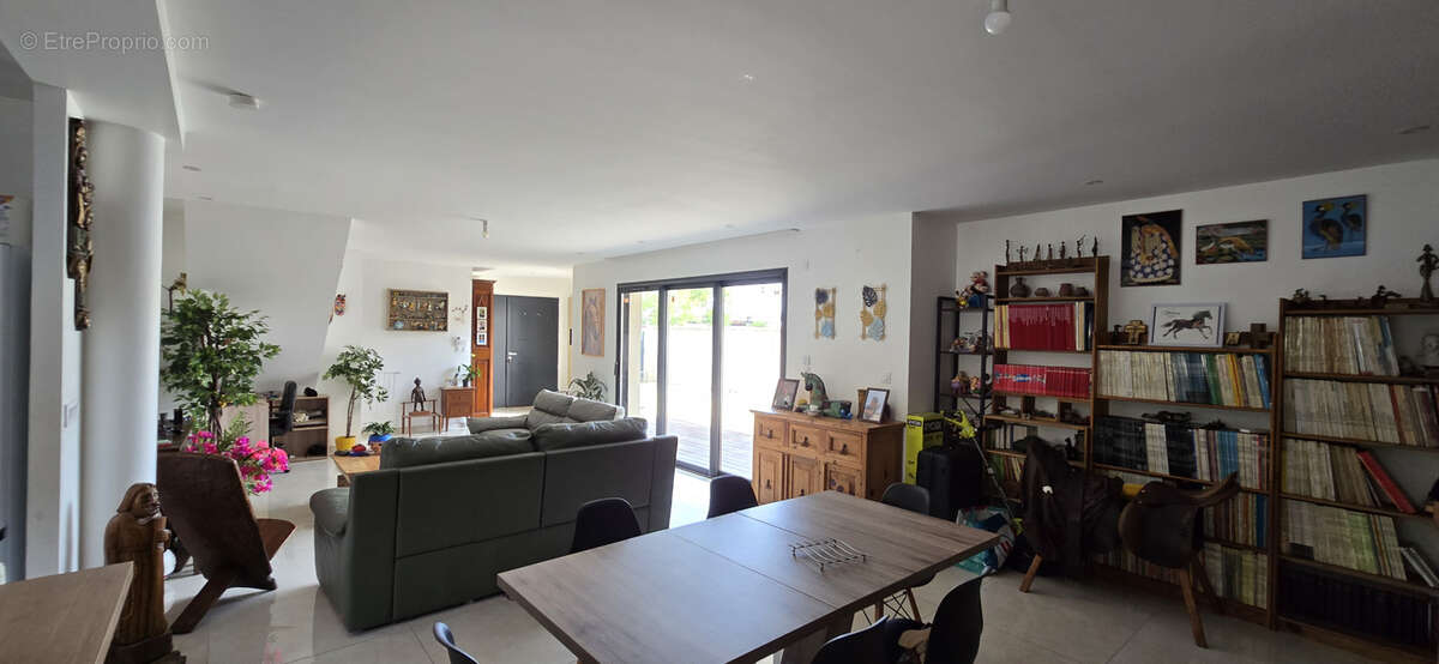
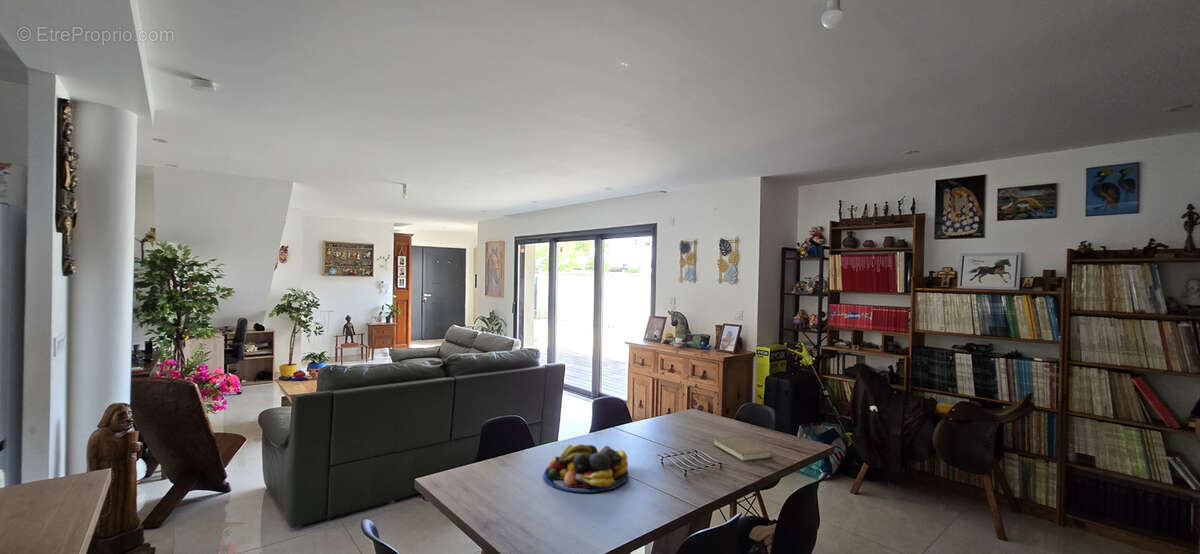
+ book (741, 447)
+ fruit bowl (585, 459)
